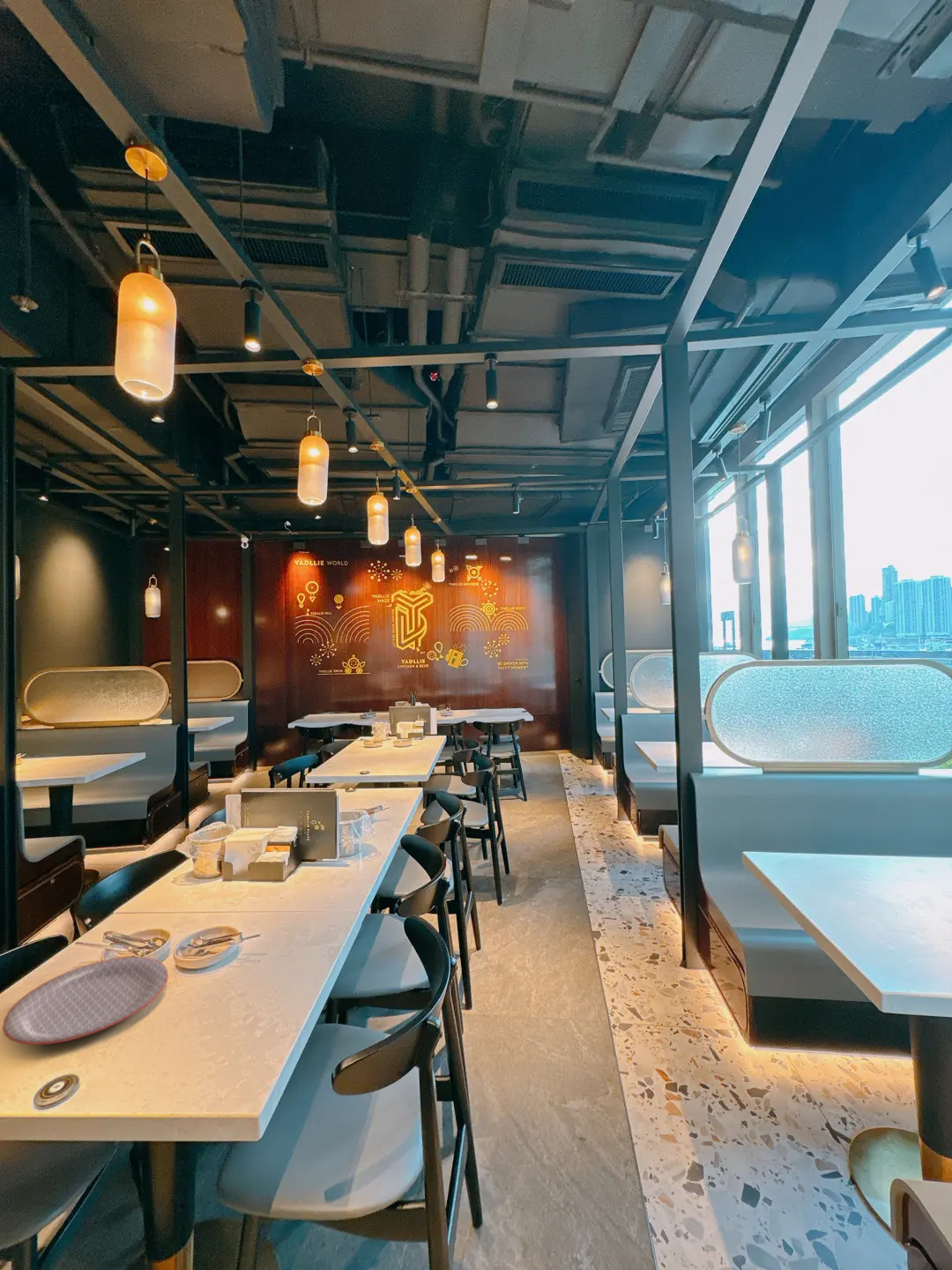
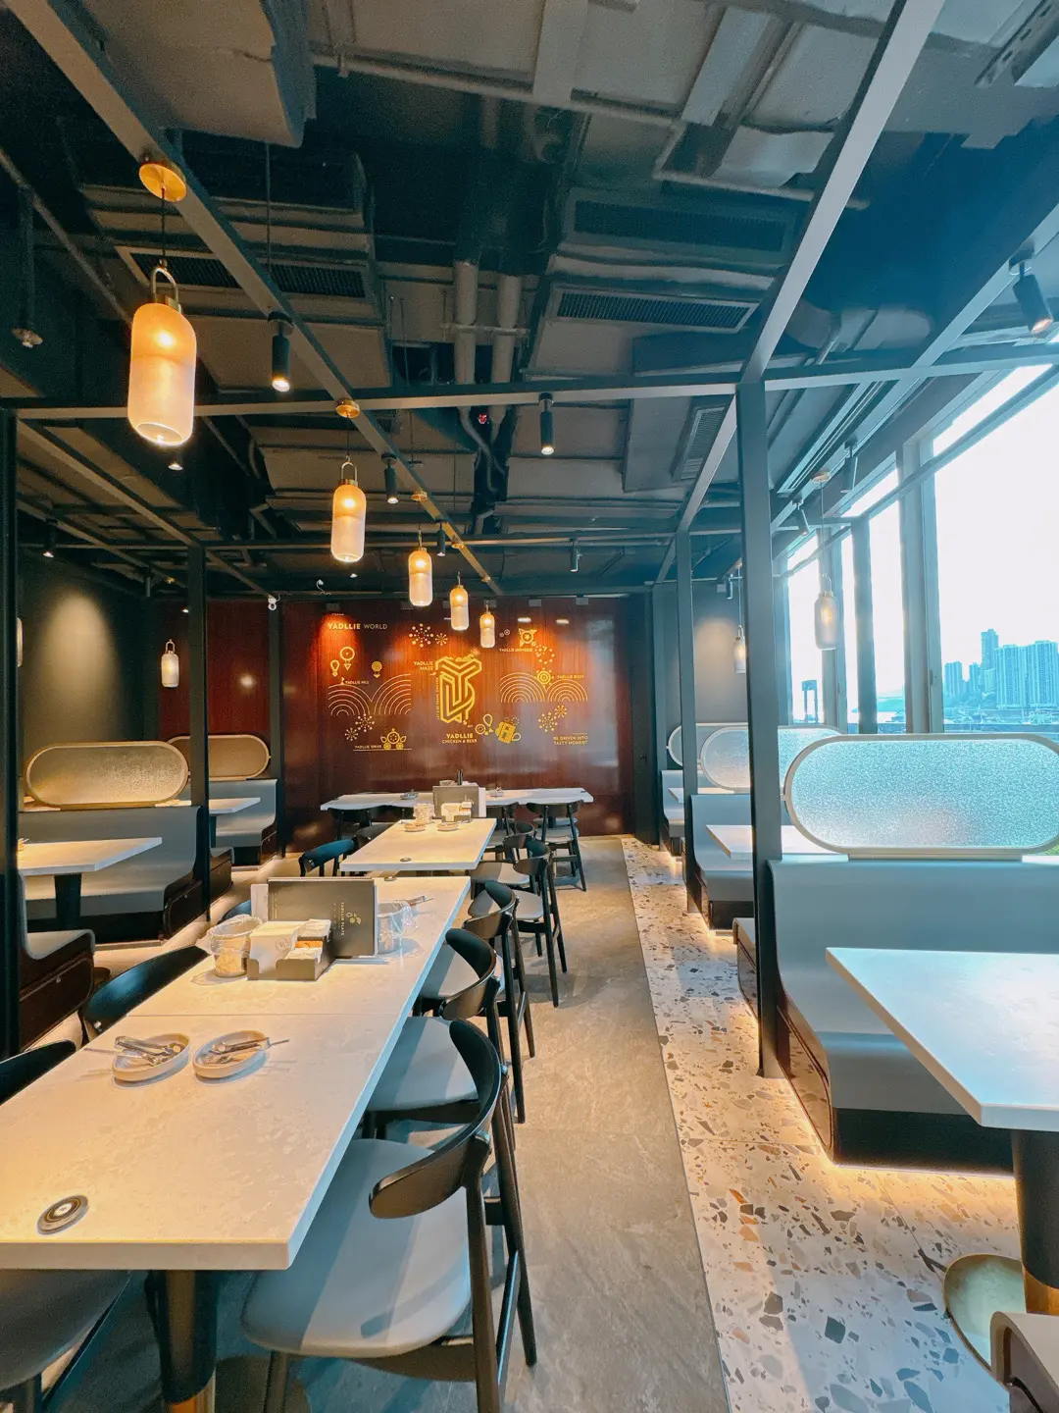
- plate (91, 999)
